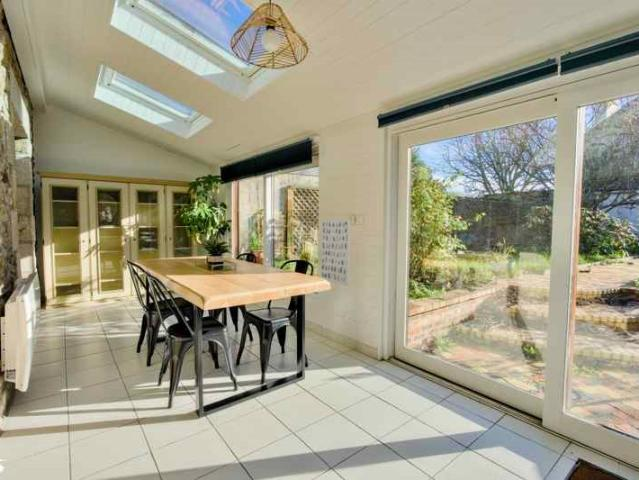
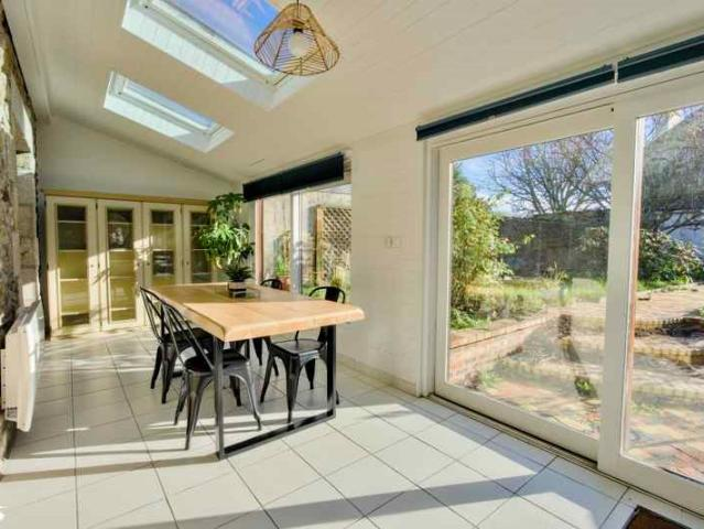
- wall art (335, 251)
